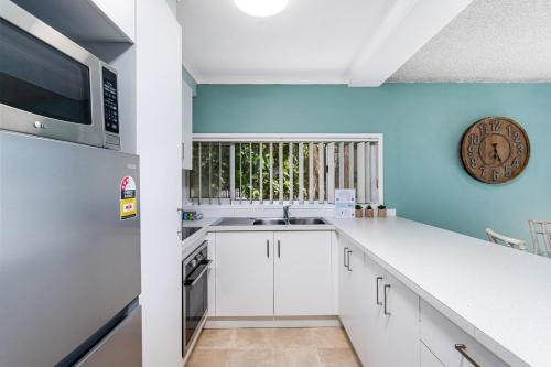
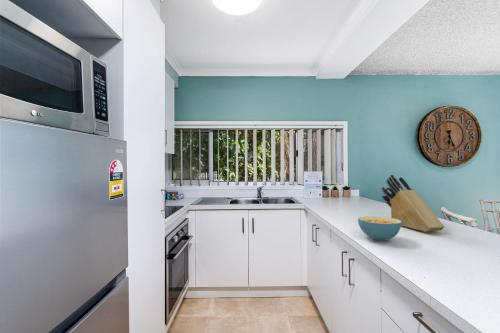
+ cereal bowl (379, 229)
+ knife block (409, 200)
